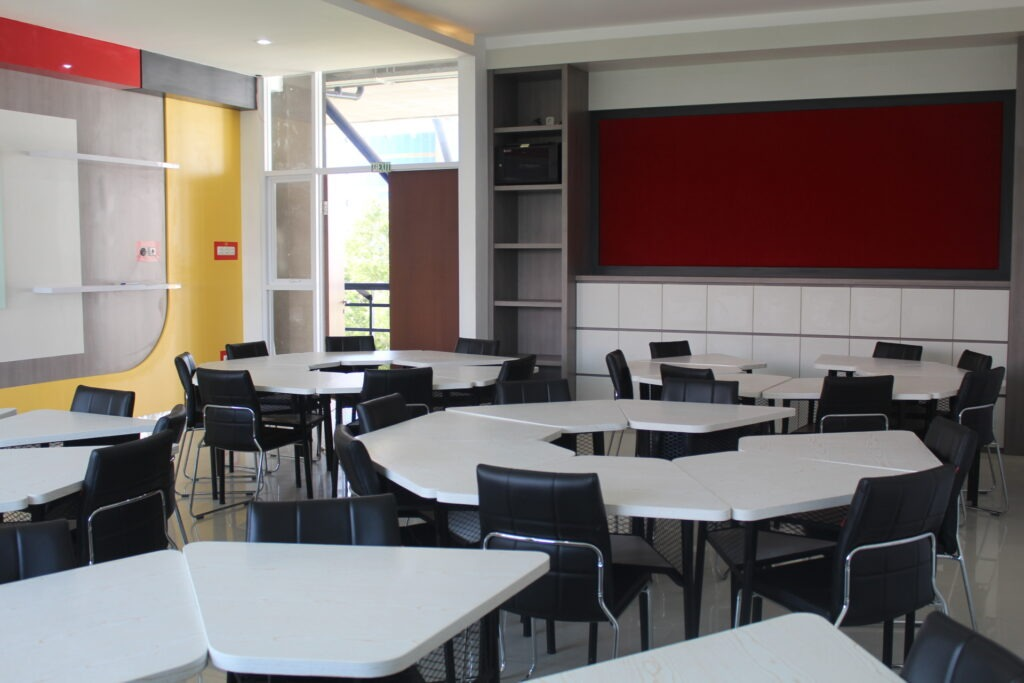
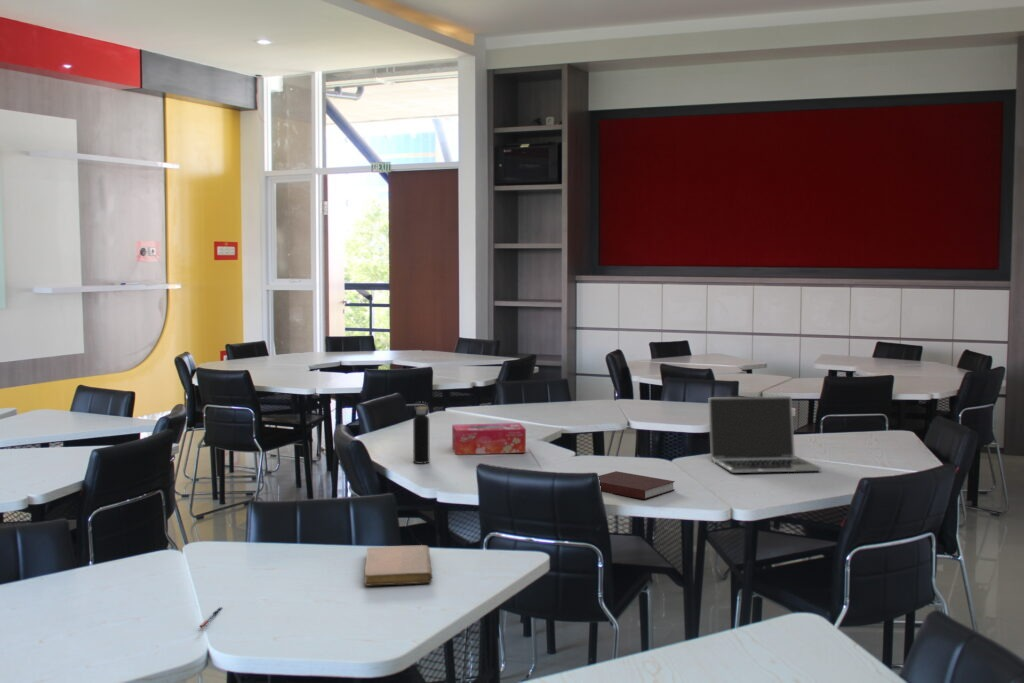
+ pen (211, 616)
+ laptop (763, 433)
+ water bottle (421, 431)
+ tissue box (488, 438)
+ notebook (398, 564)
+ notebook (629, 484)
